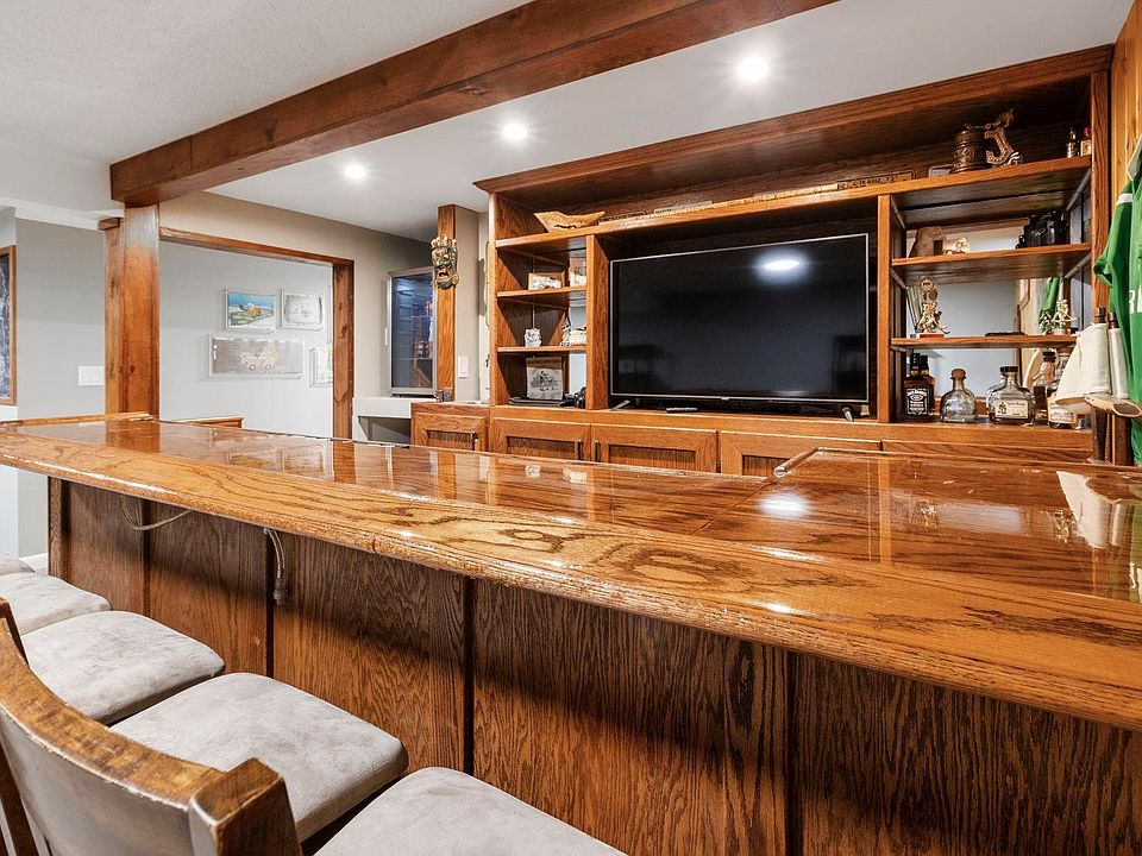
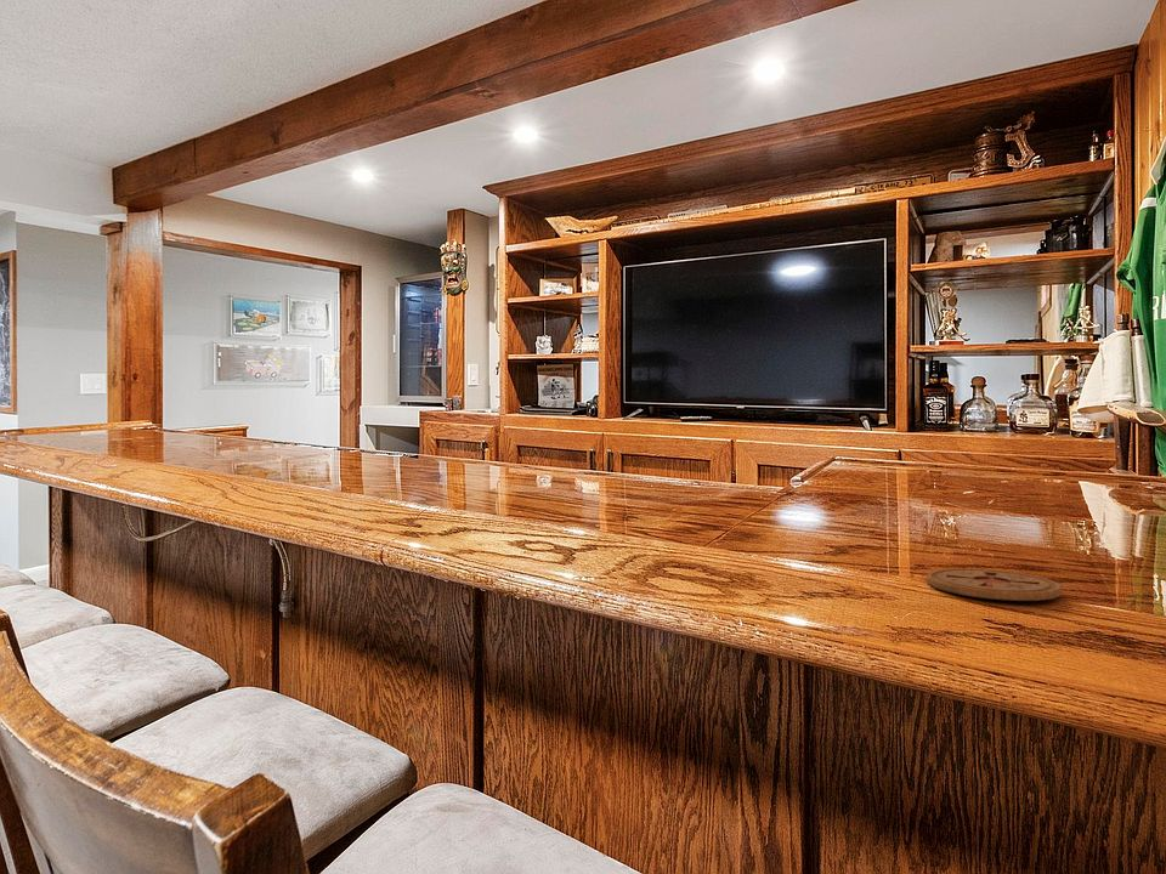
+ coaster (991, 583)
